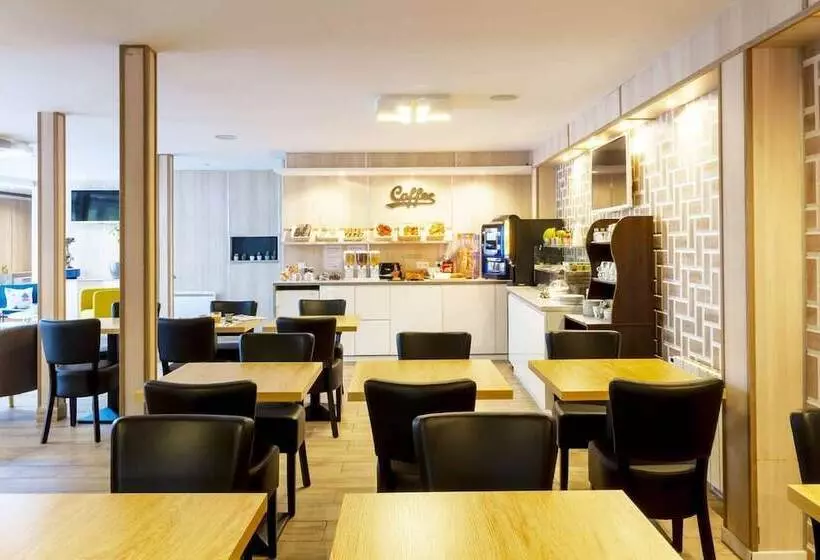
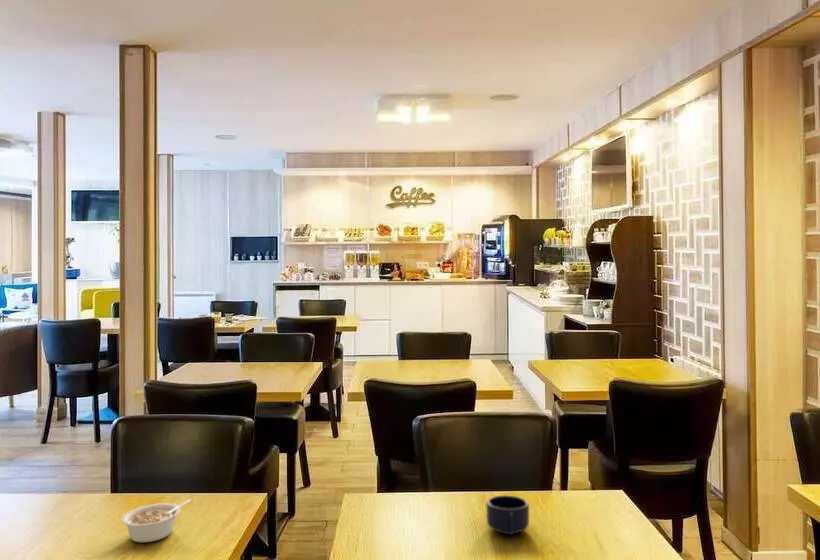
+ legume (153, 521)
+ mug (508, 517)
